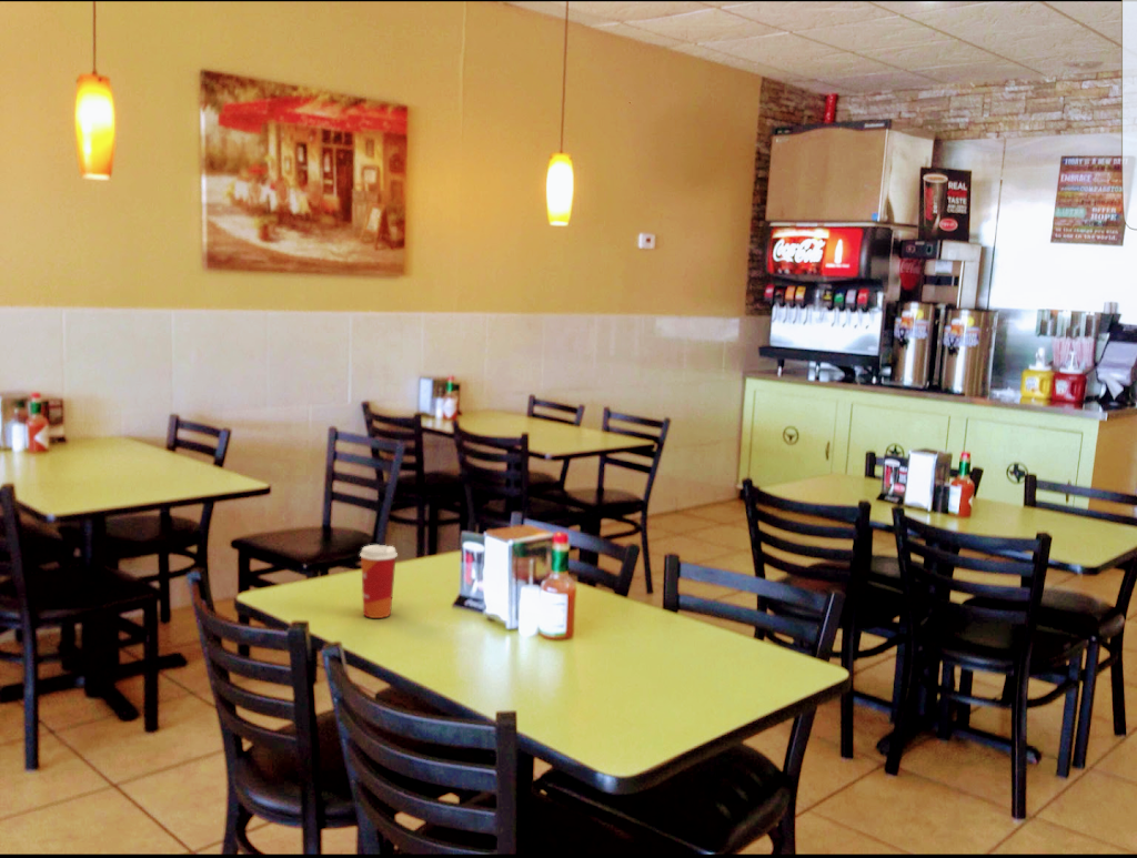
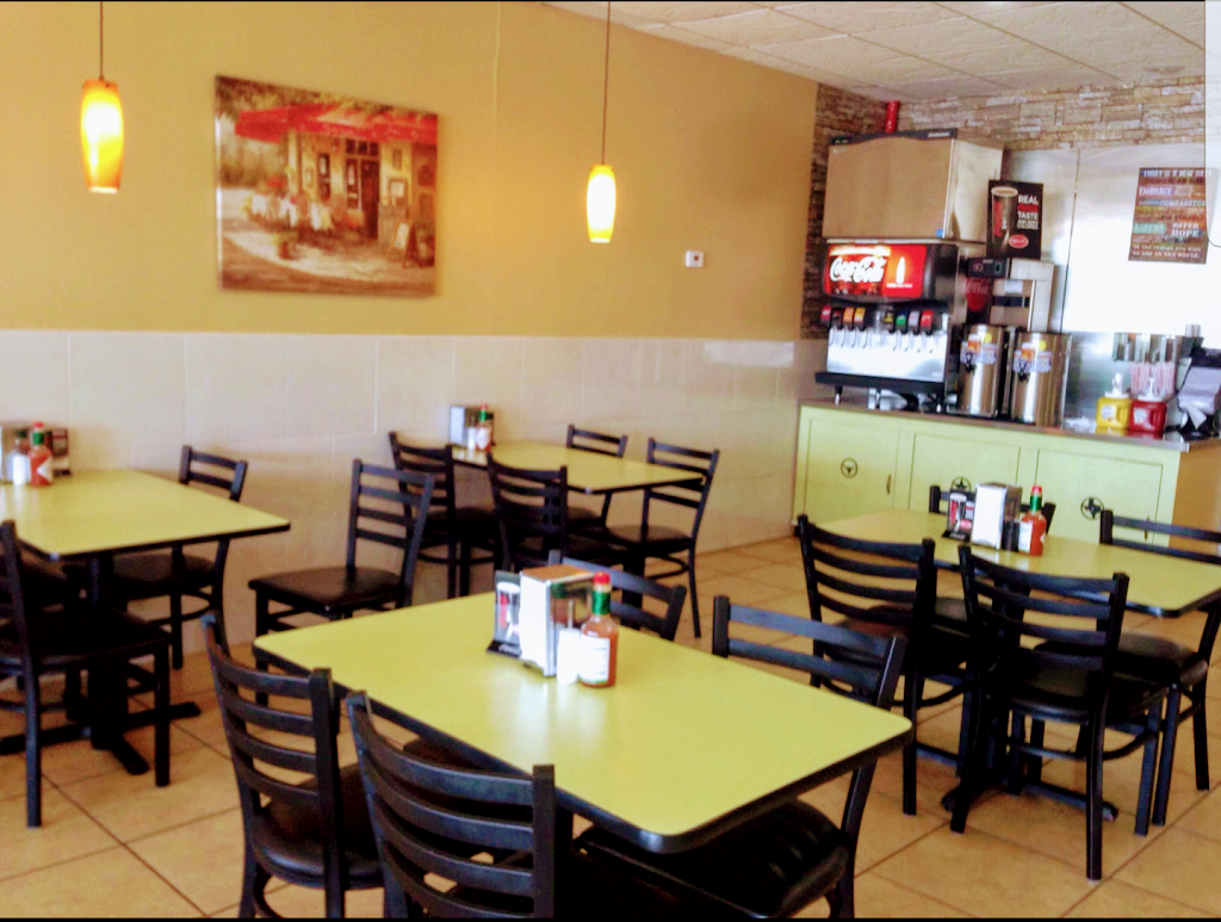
- paper cup (378, 581)
